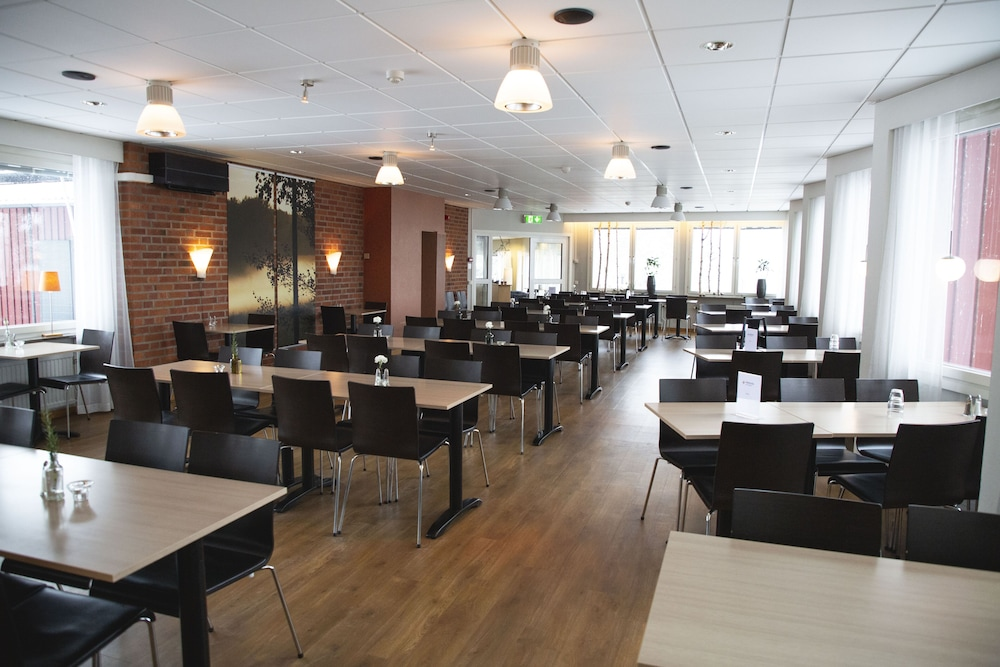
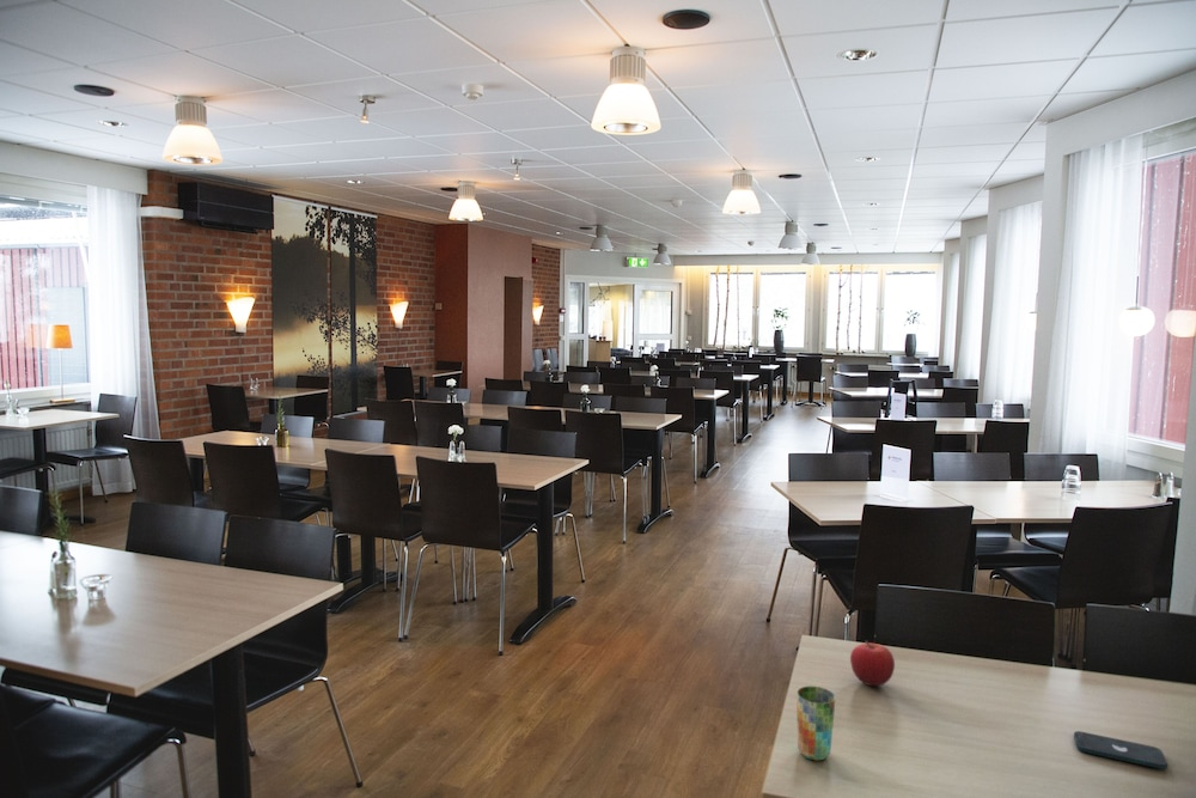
+ fruit (872, 662)
+ cup (814, 724)
+ smartphone (1118, 749)
